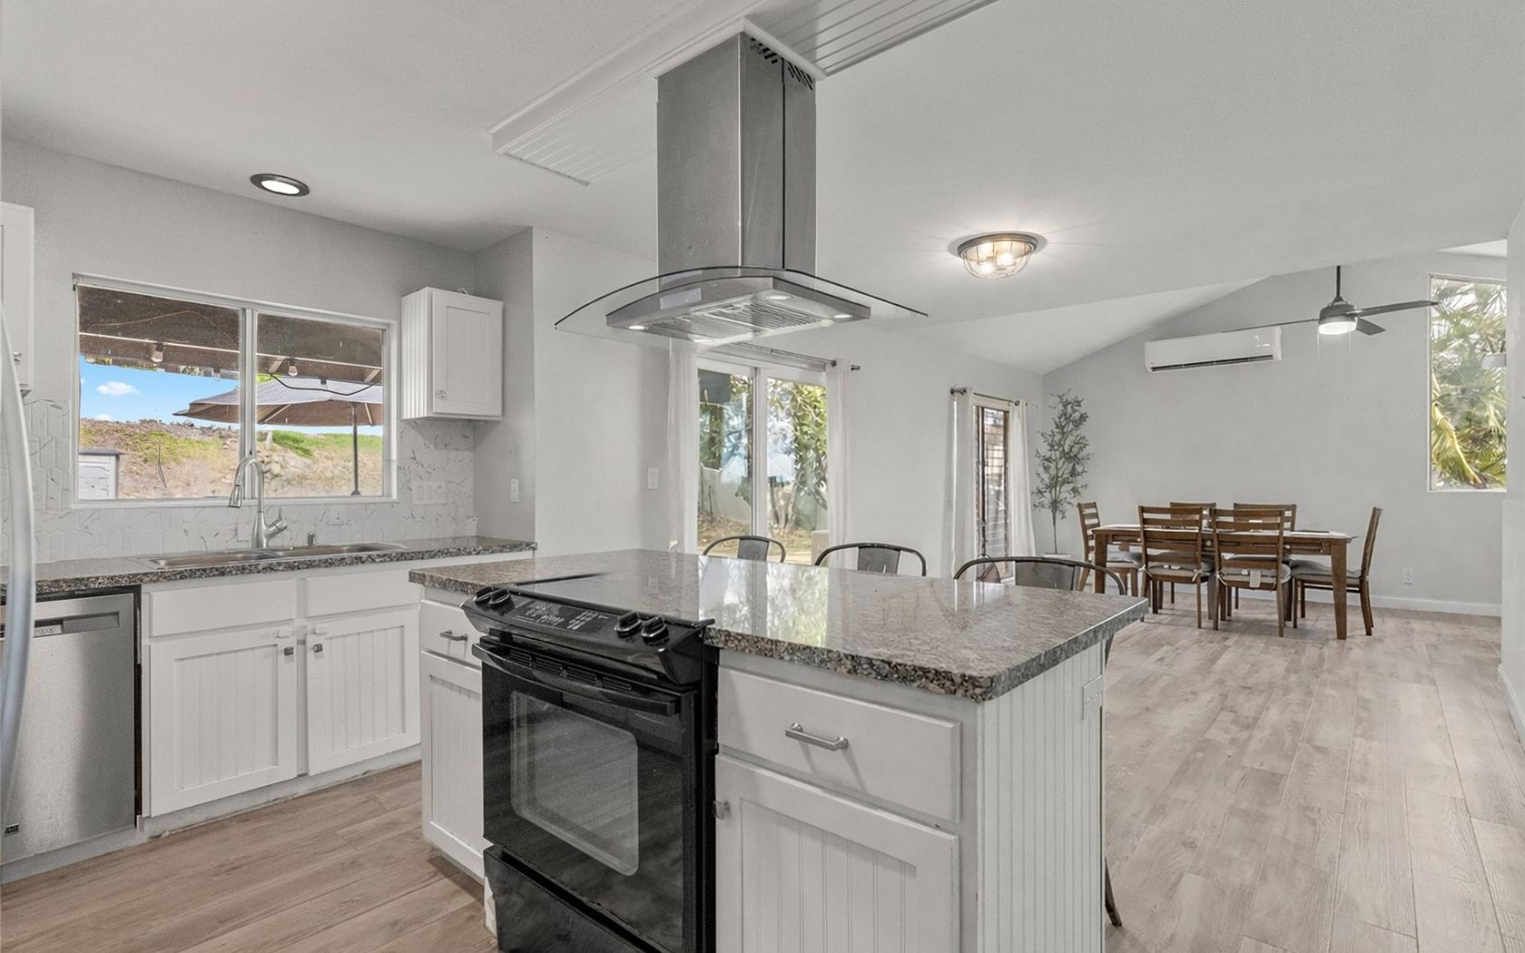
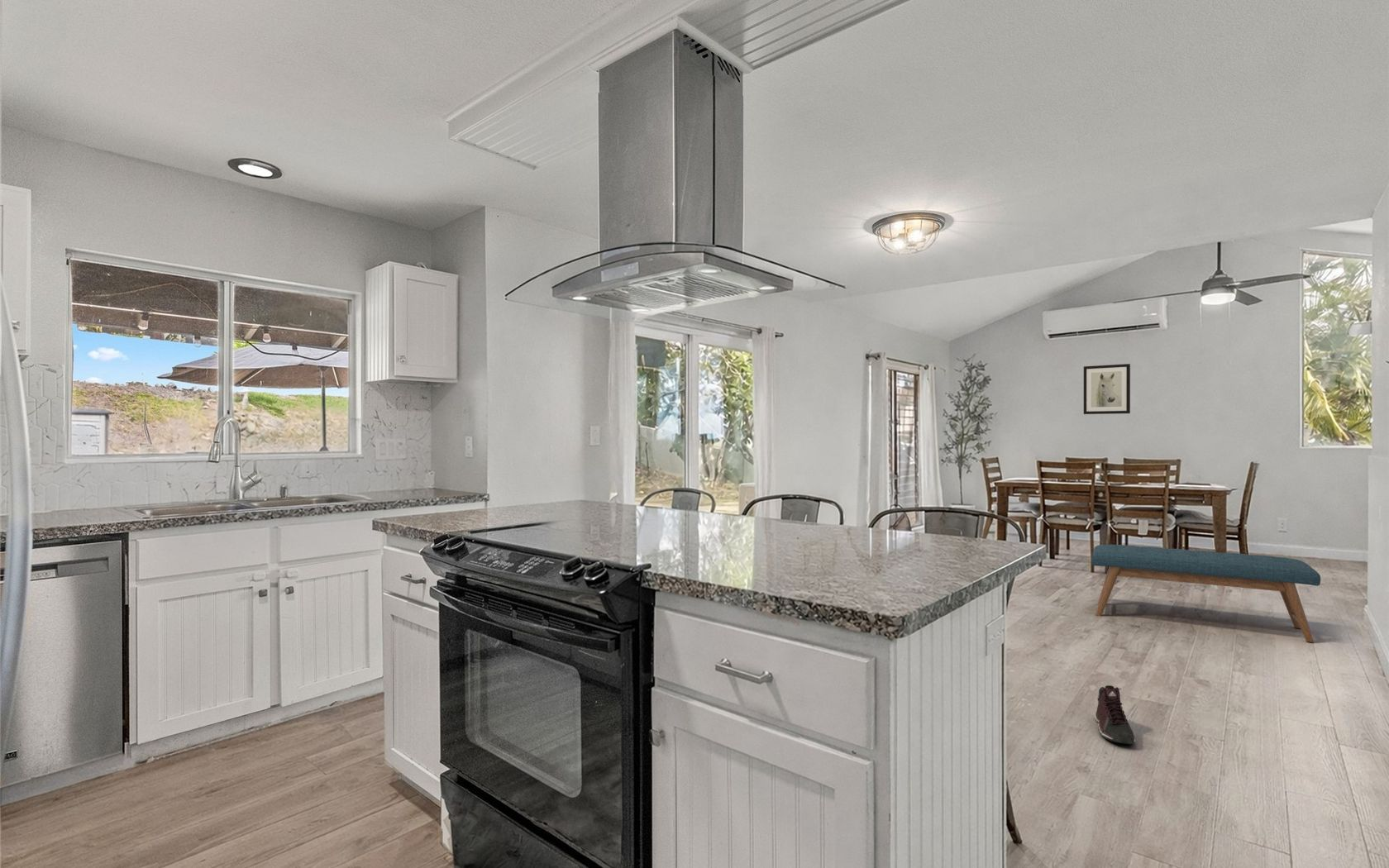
+ bench (1196, 583)
+ wall art (1106, 389)
+ sneaker (1111, 710)
